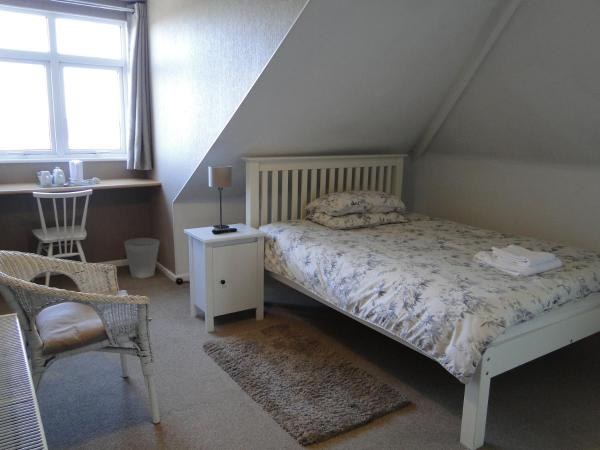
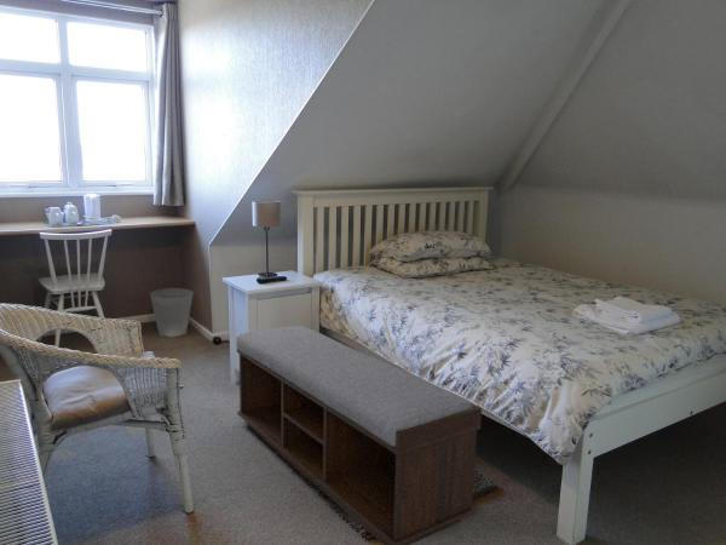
+ bench (336, 414)
